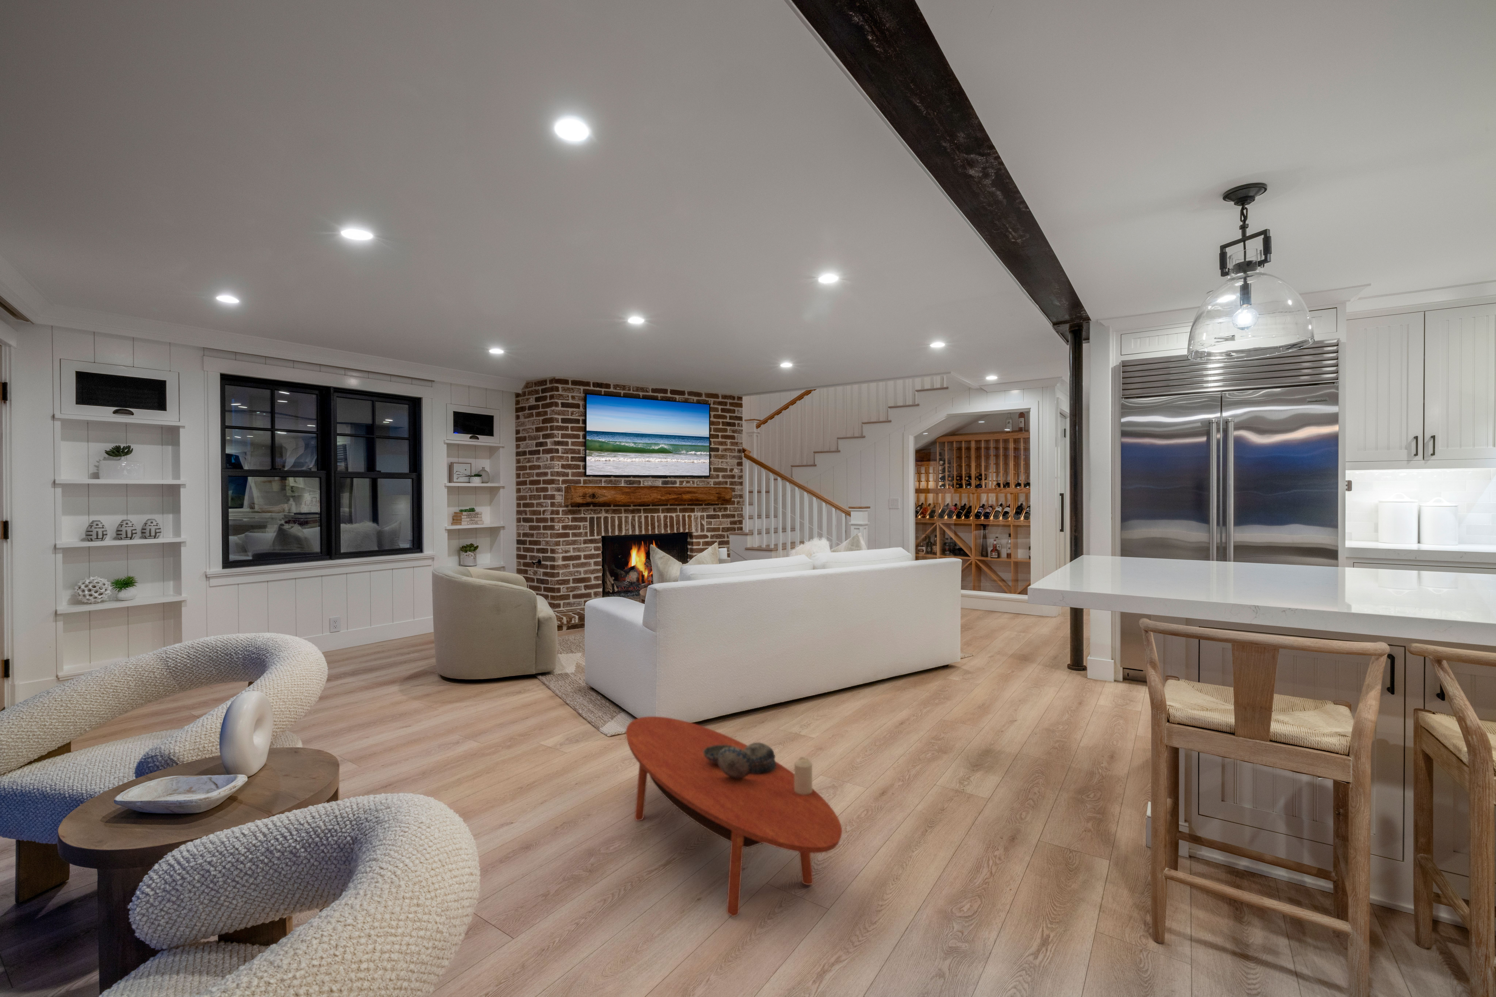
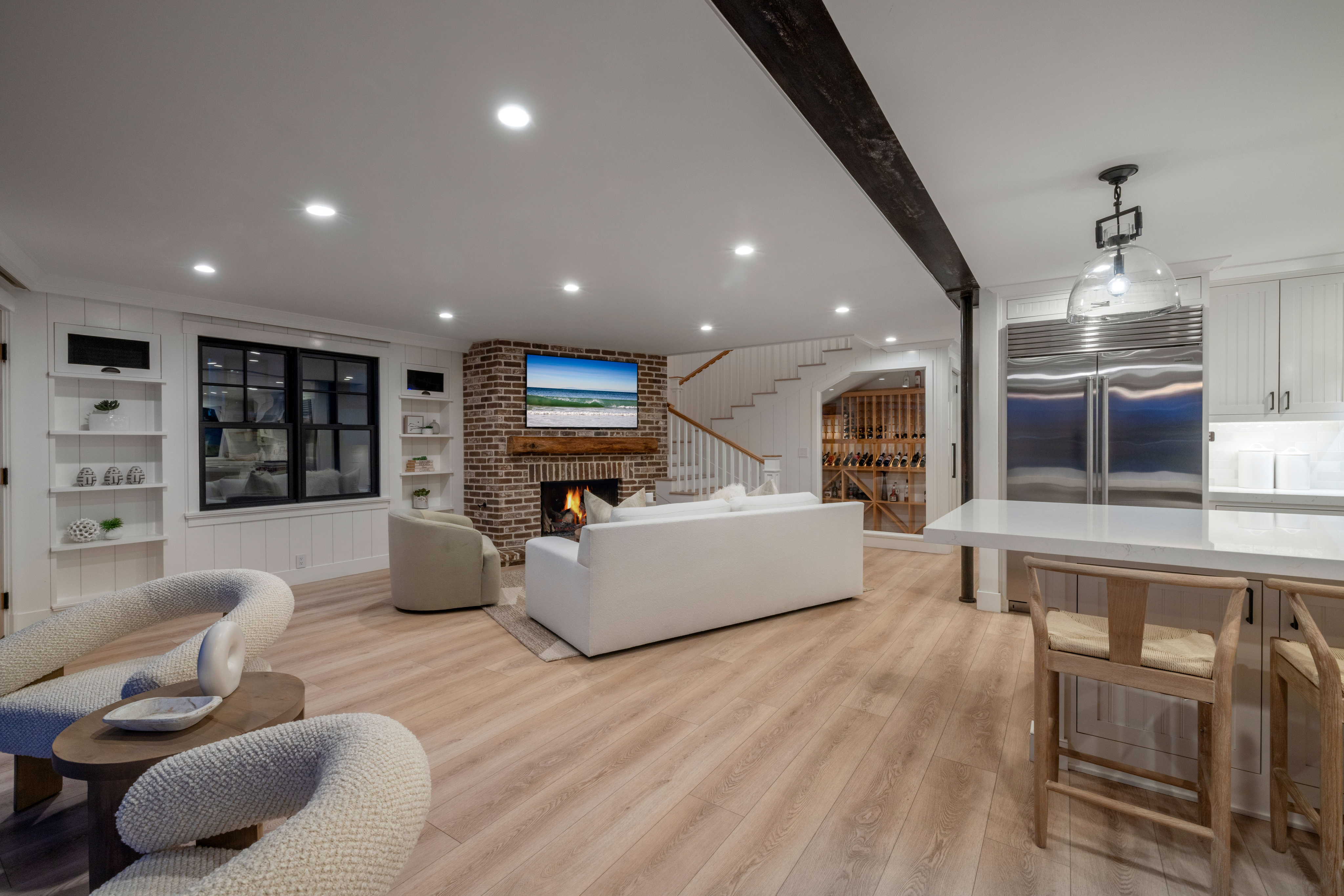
- decorative bowl (741, 751)
- coffee table (715, 807)
- candle (804, 774)
